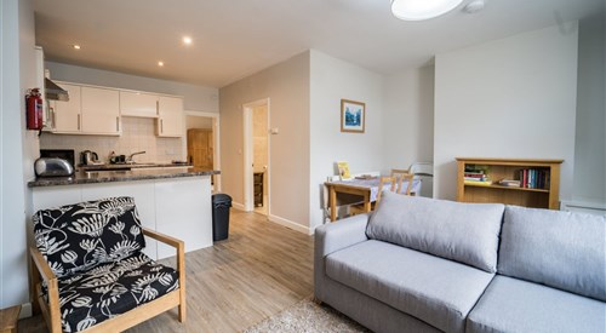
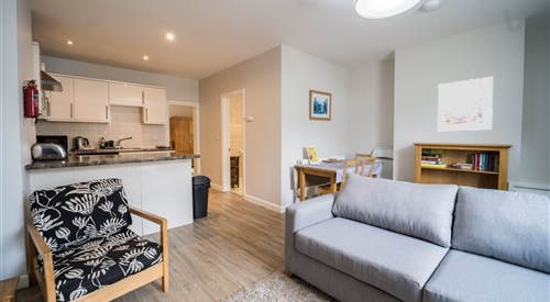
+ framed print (463, 105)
